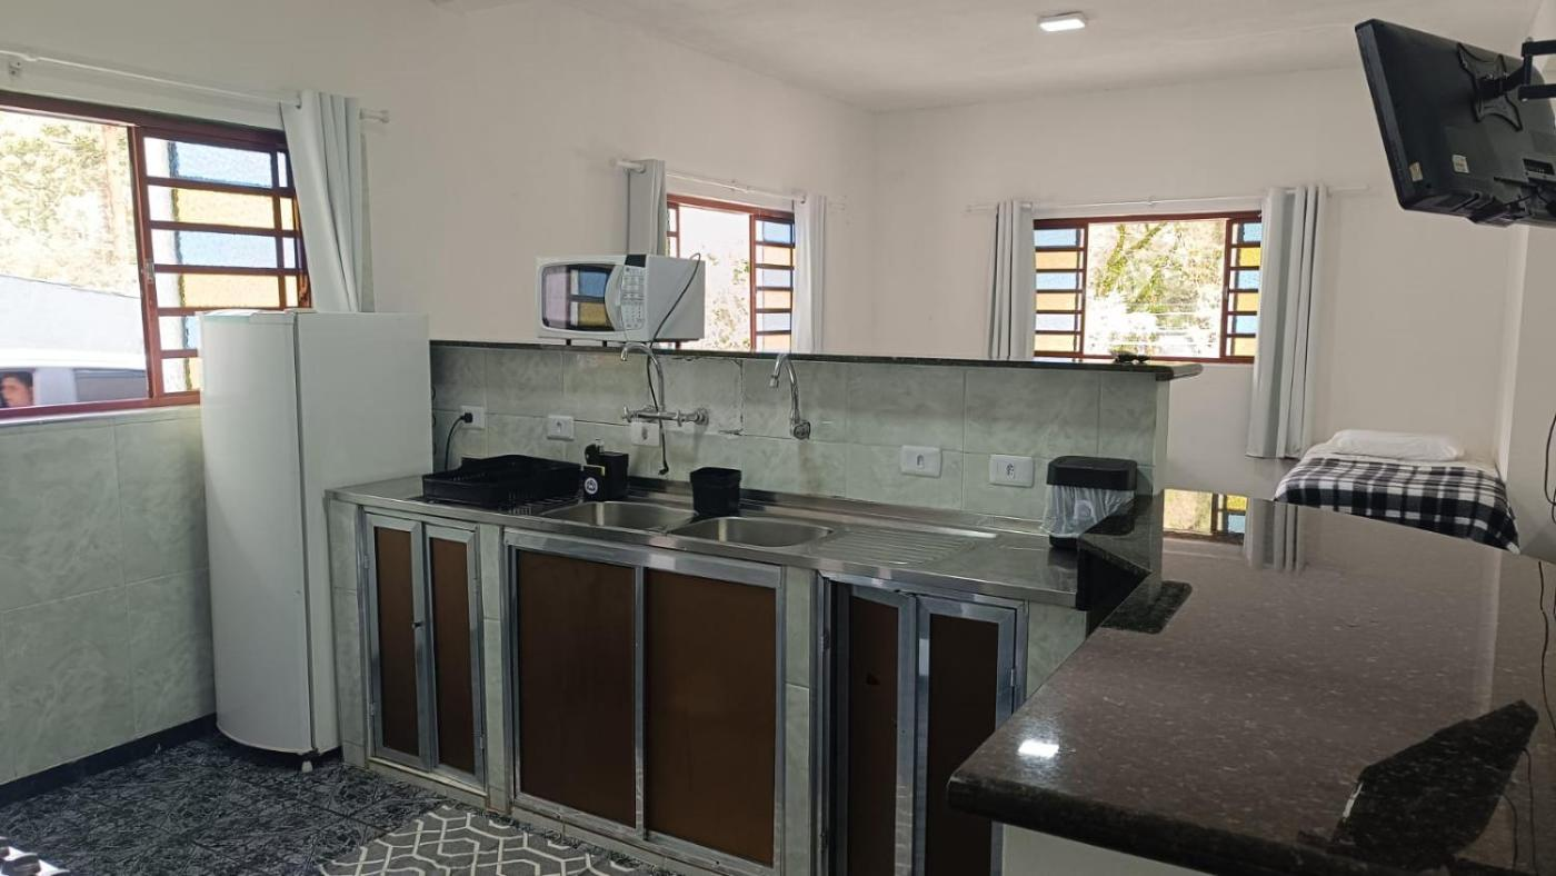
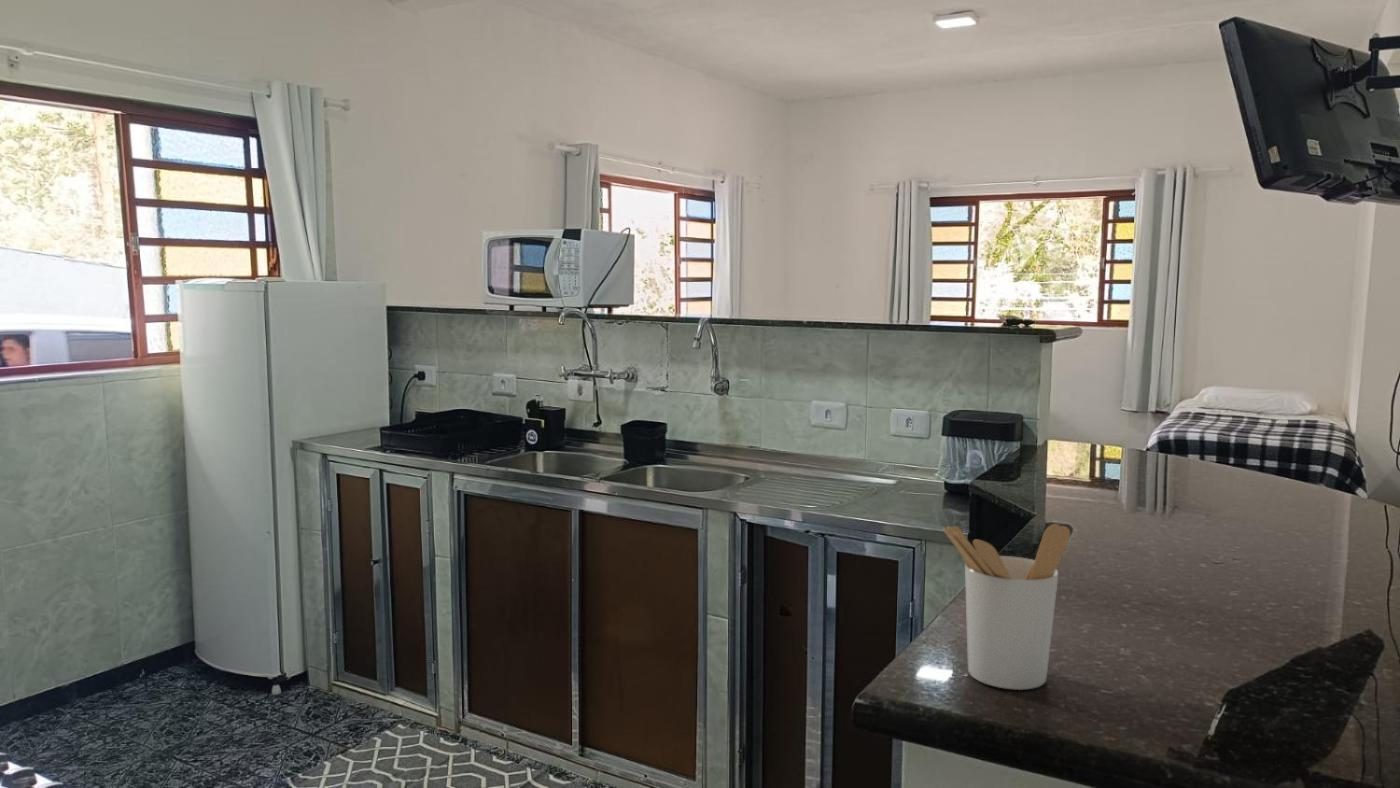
+ utensil holder (996, 599)
